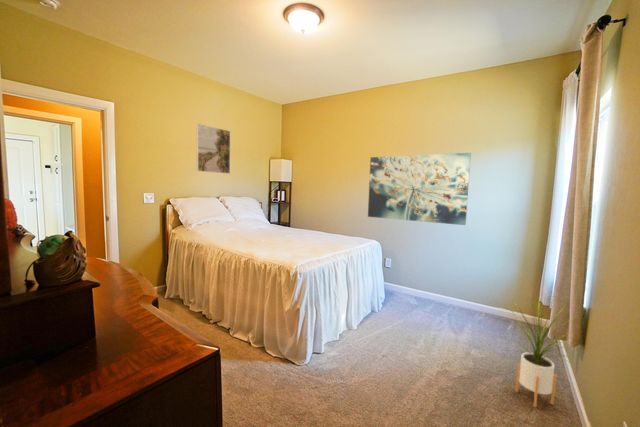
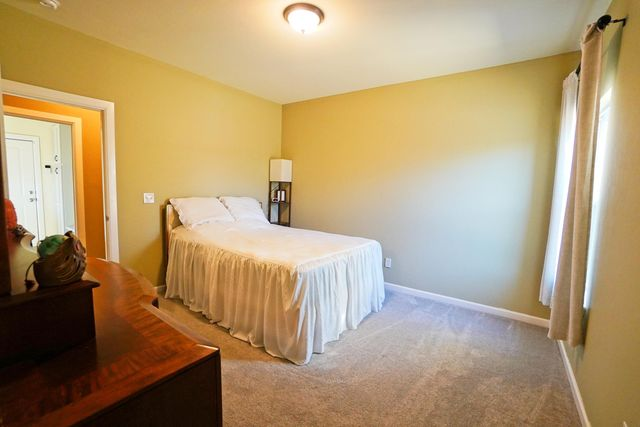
- wall art (414, 188)
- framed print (214, 150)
- house plant (540, 348)
